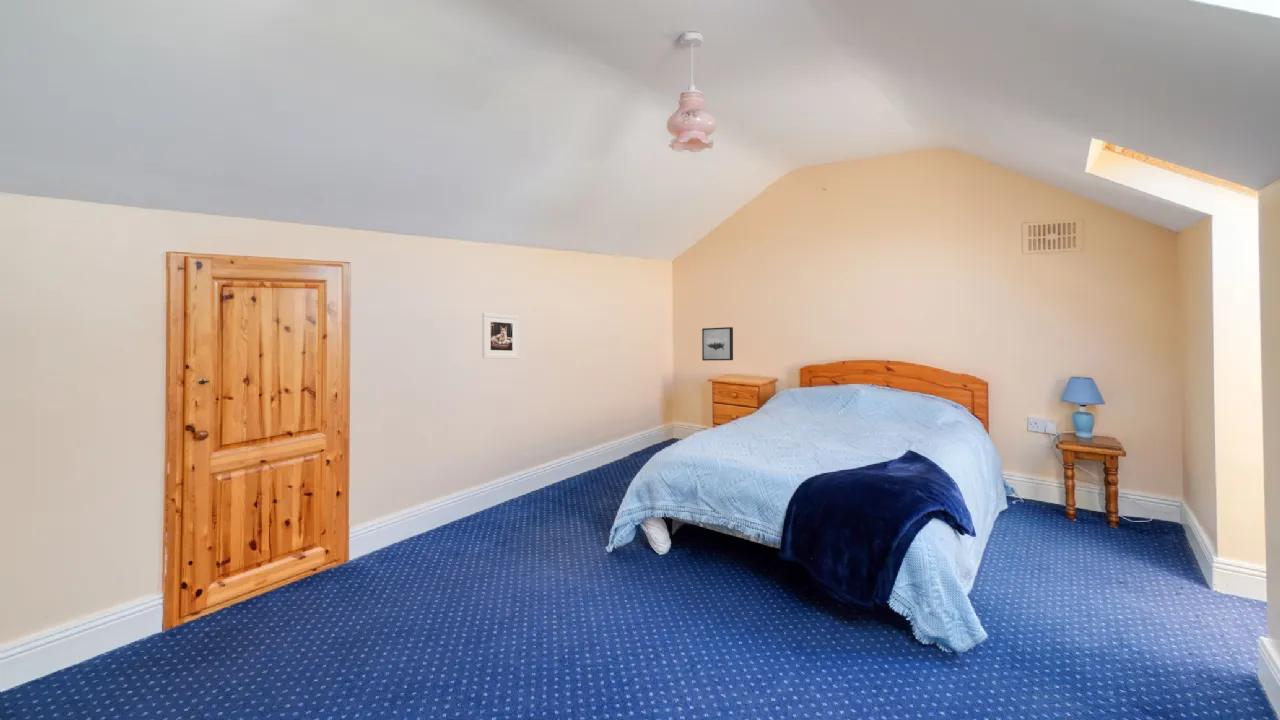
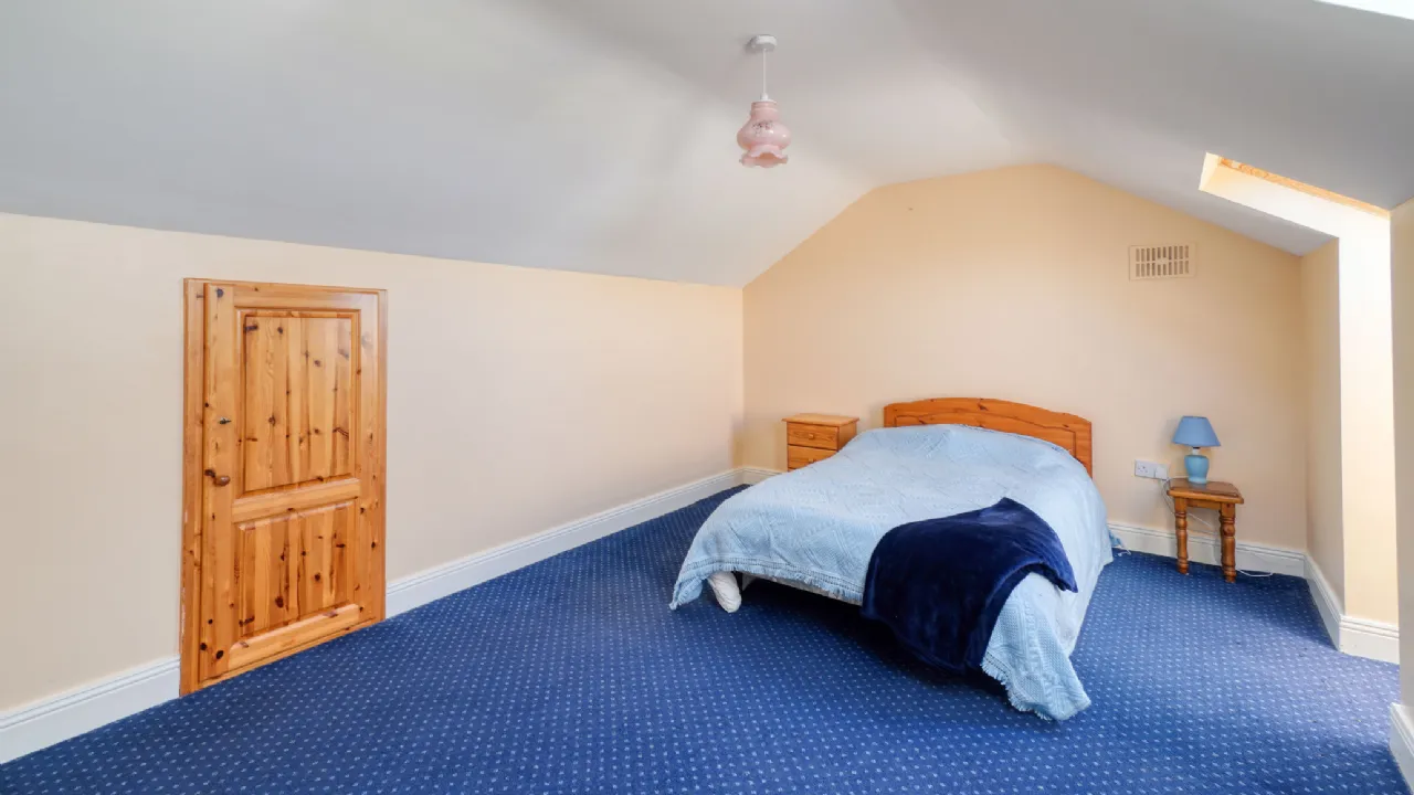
- wall art (717, 344)
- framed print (501, 336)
